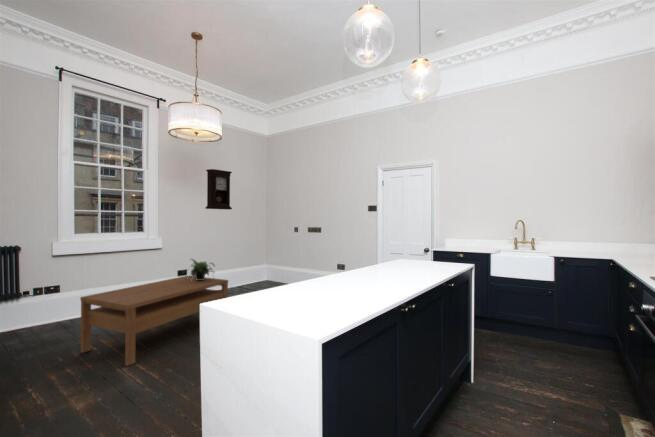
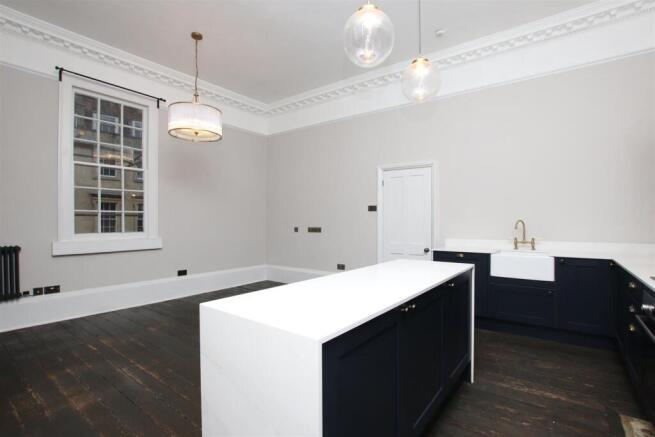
- pendulum clock (219, 189)
- potted plant (199, 269)
- coffee table (163, 311)
